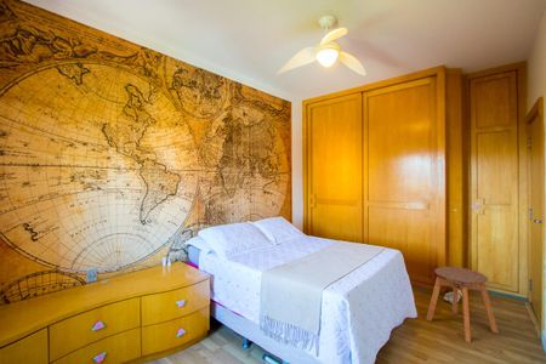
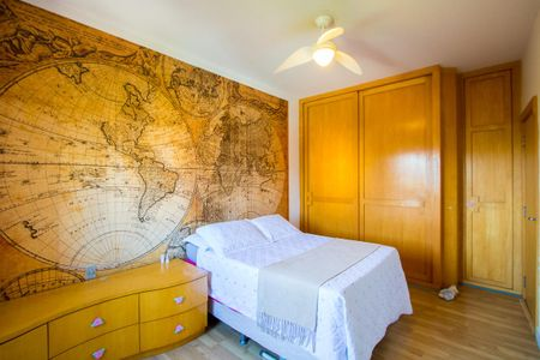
- stool (462, 298)
